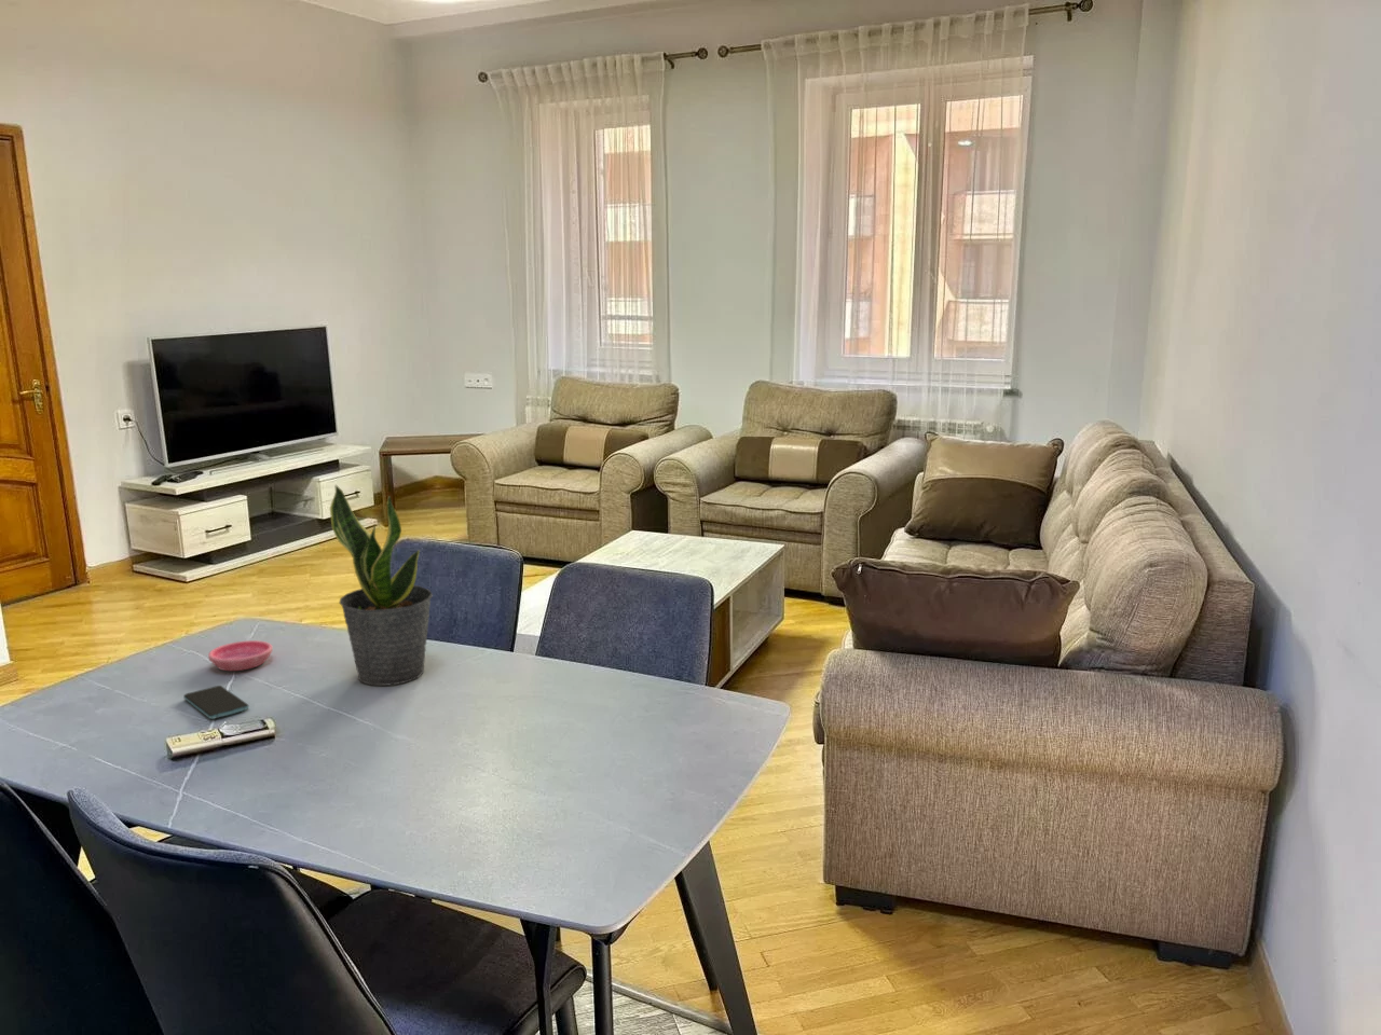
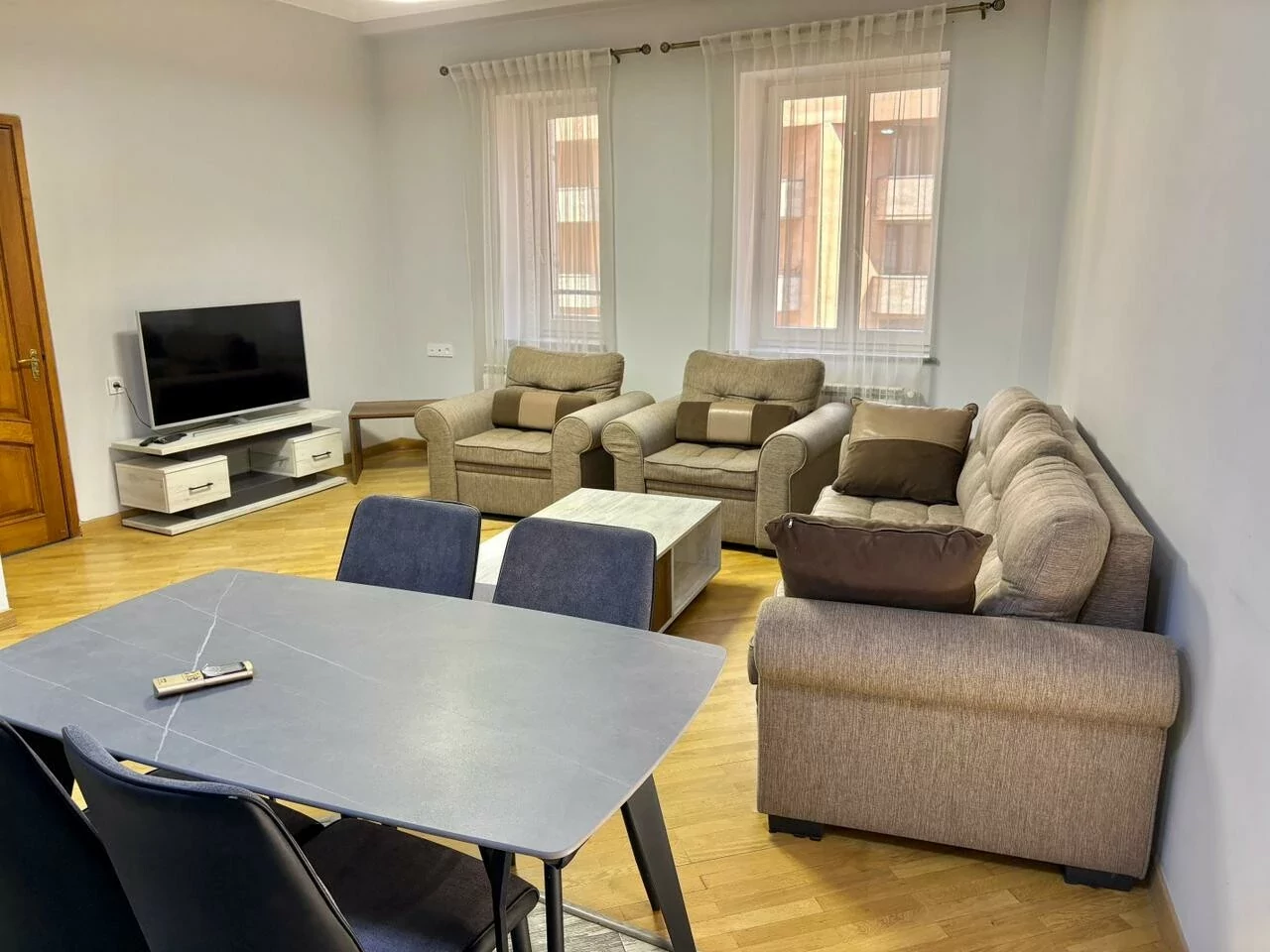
- potted plant (384, 579)
- saucer (240, 656)
- smartphone (215, 701)
